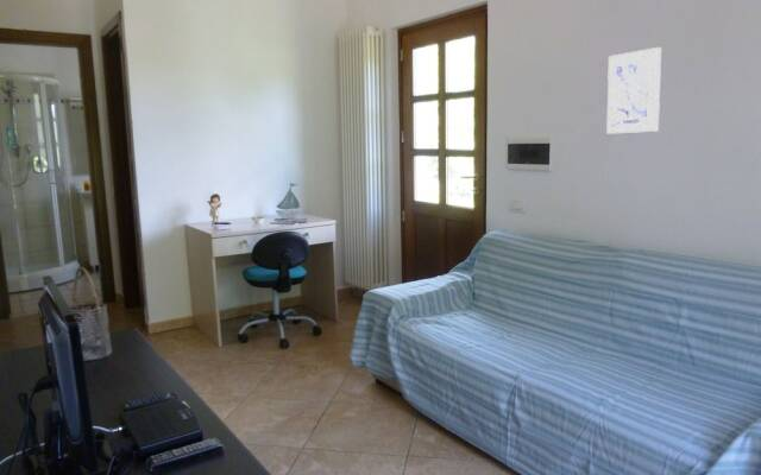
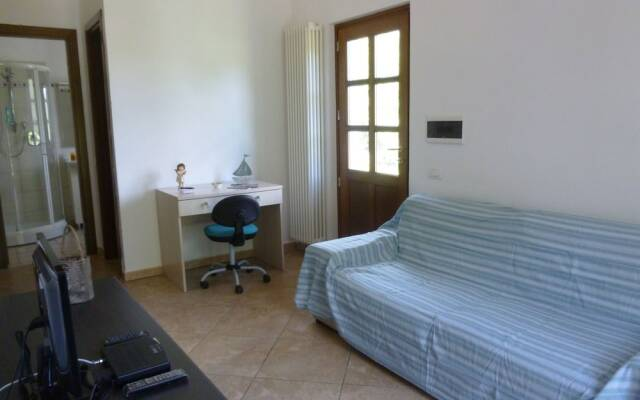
- wall art (633, 93)
